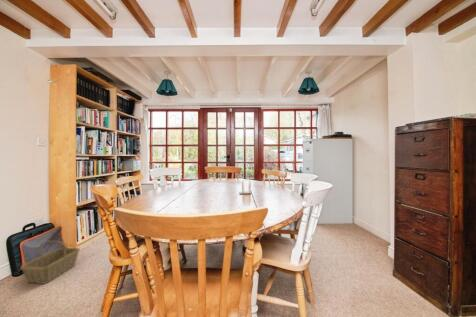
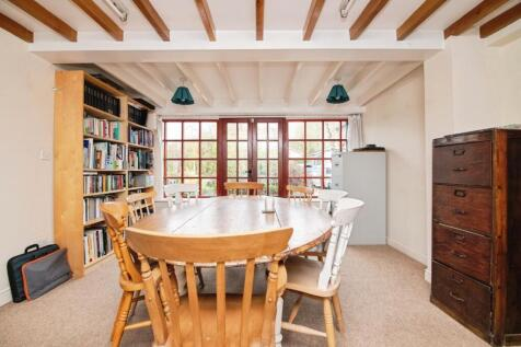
- basket (53, 257)
